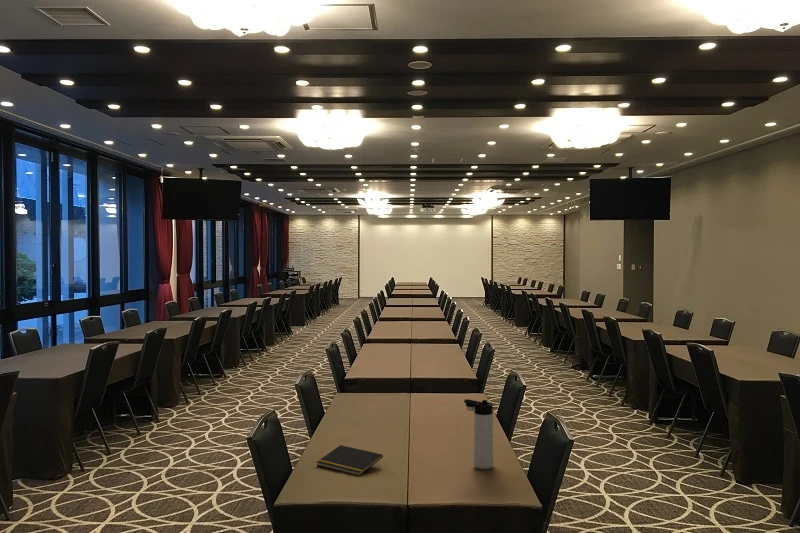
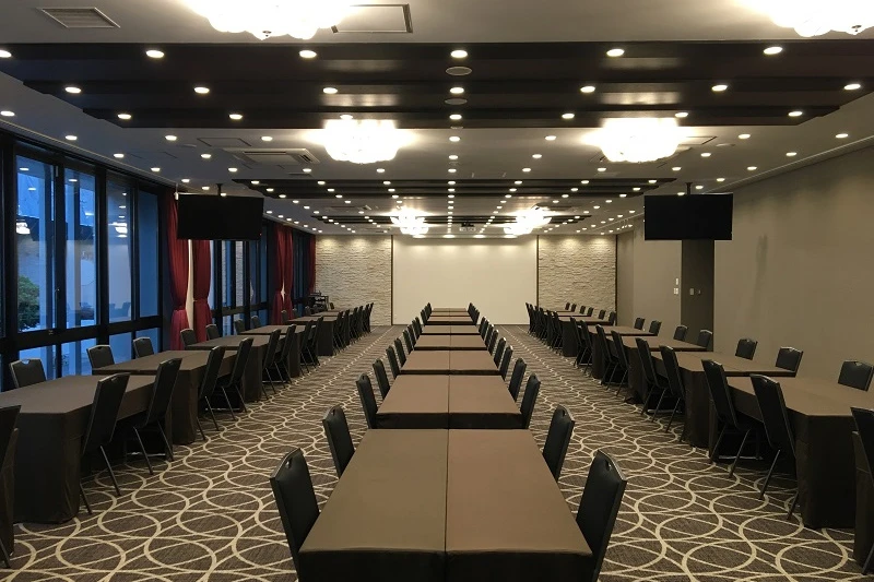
- notepad (349, 459)
- thermos bottle (478, 433)
